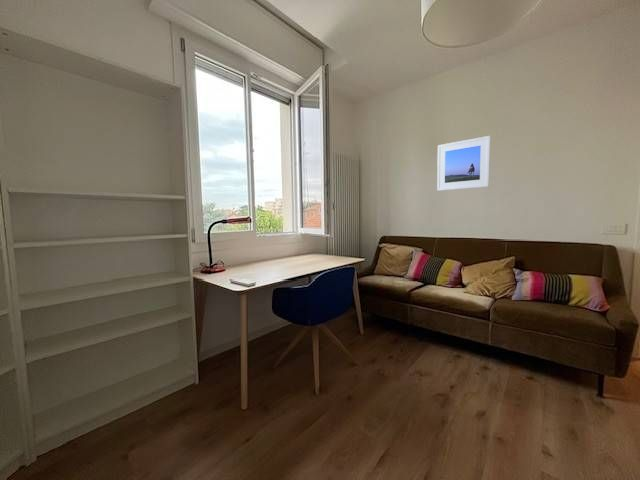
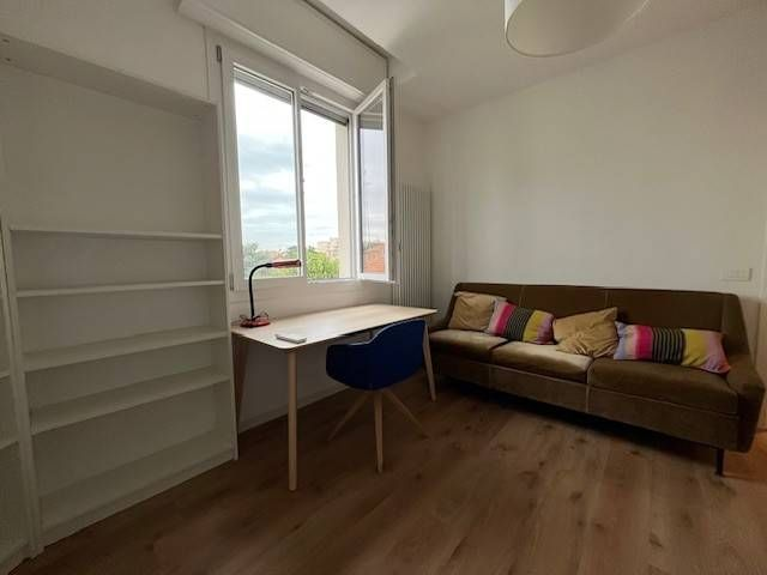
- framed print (462, 165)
